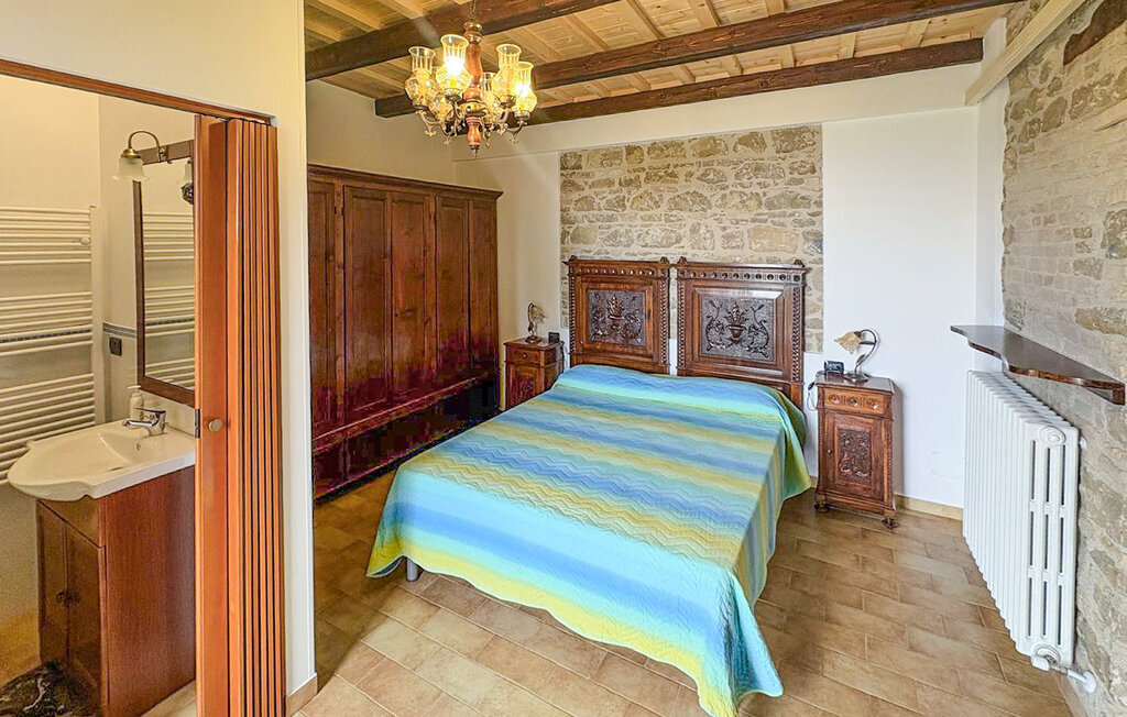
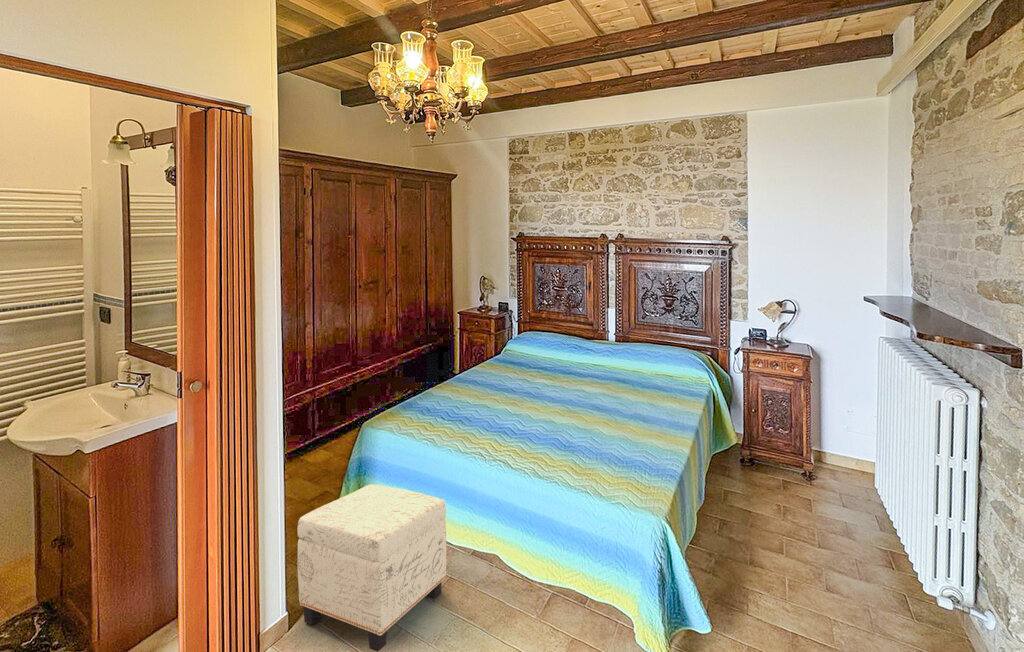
+ ottoman (375, 555)
